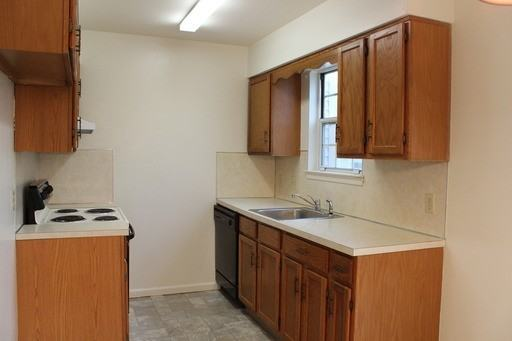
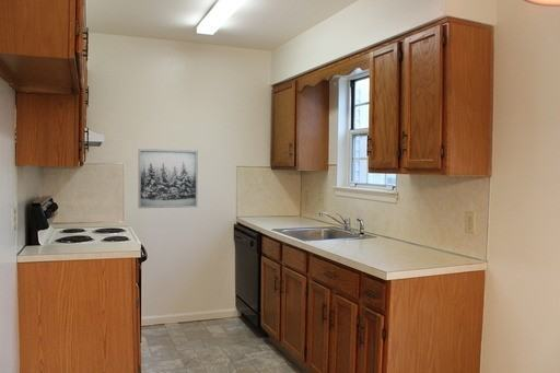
+ wall art (168, 178)
